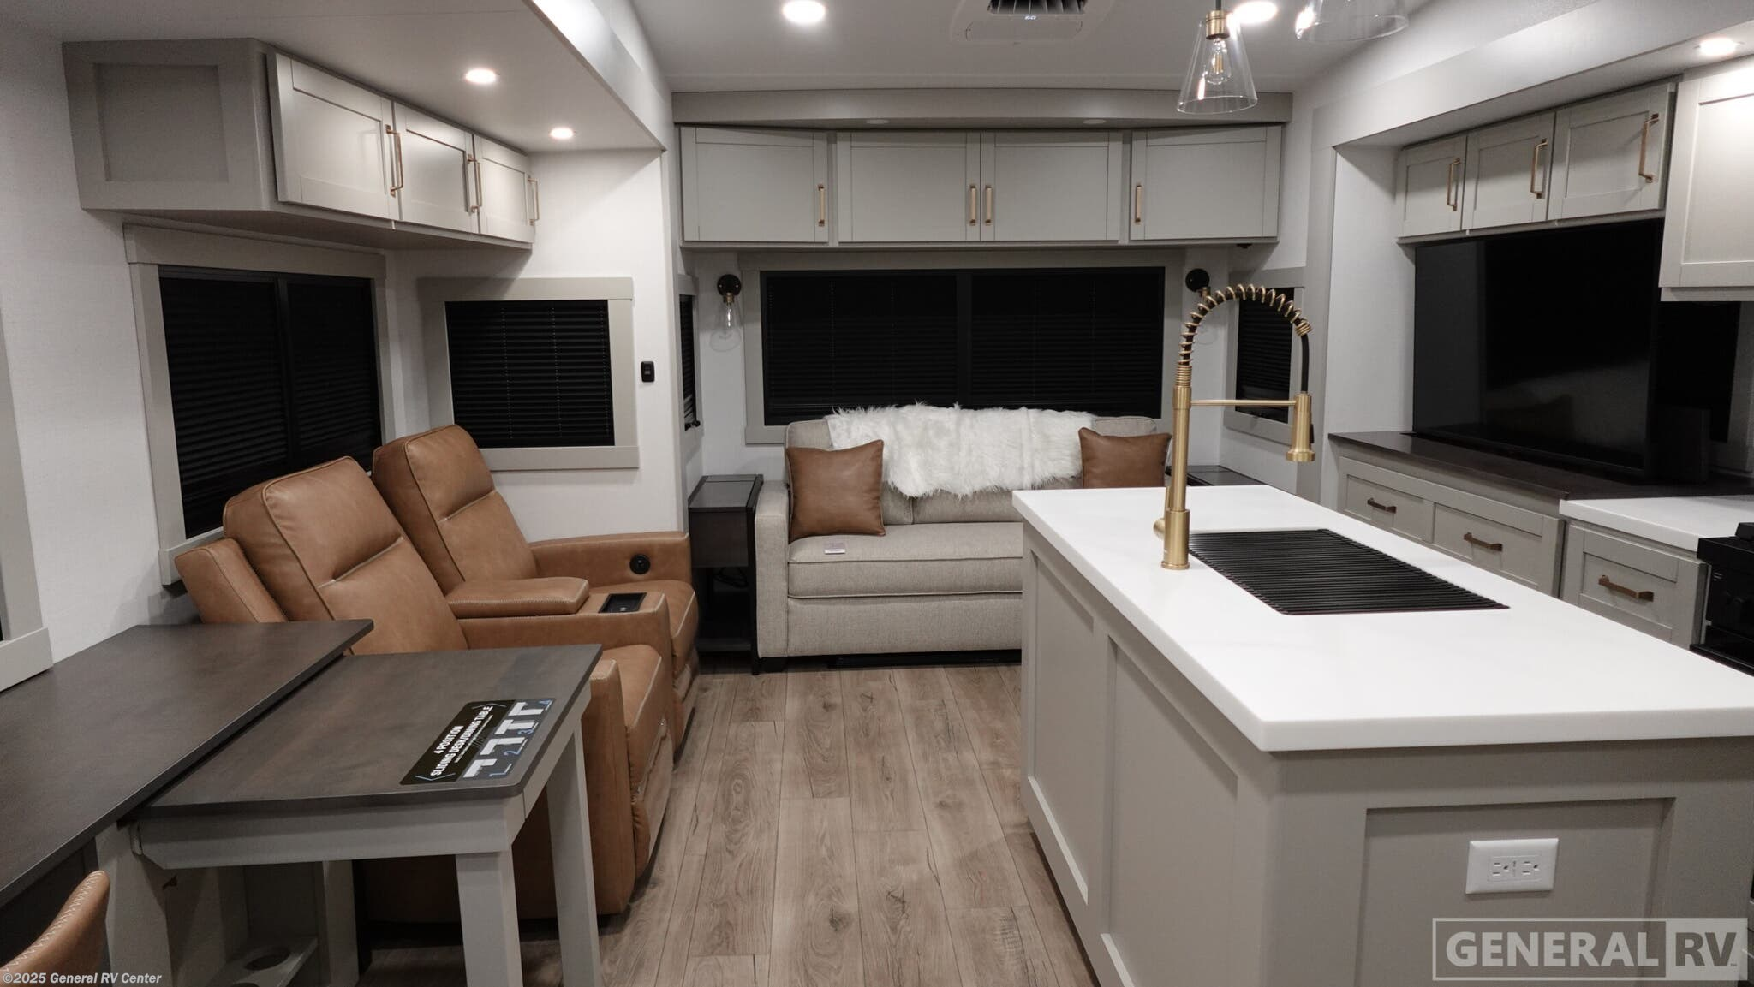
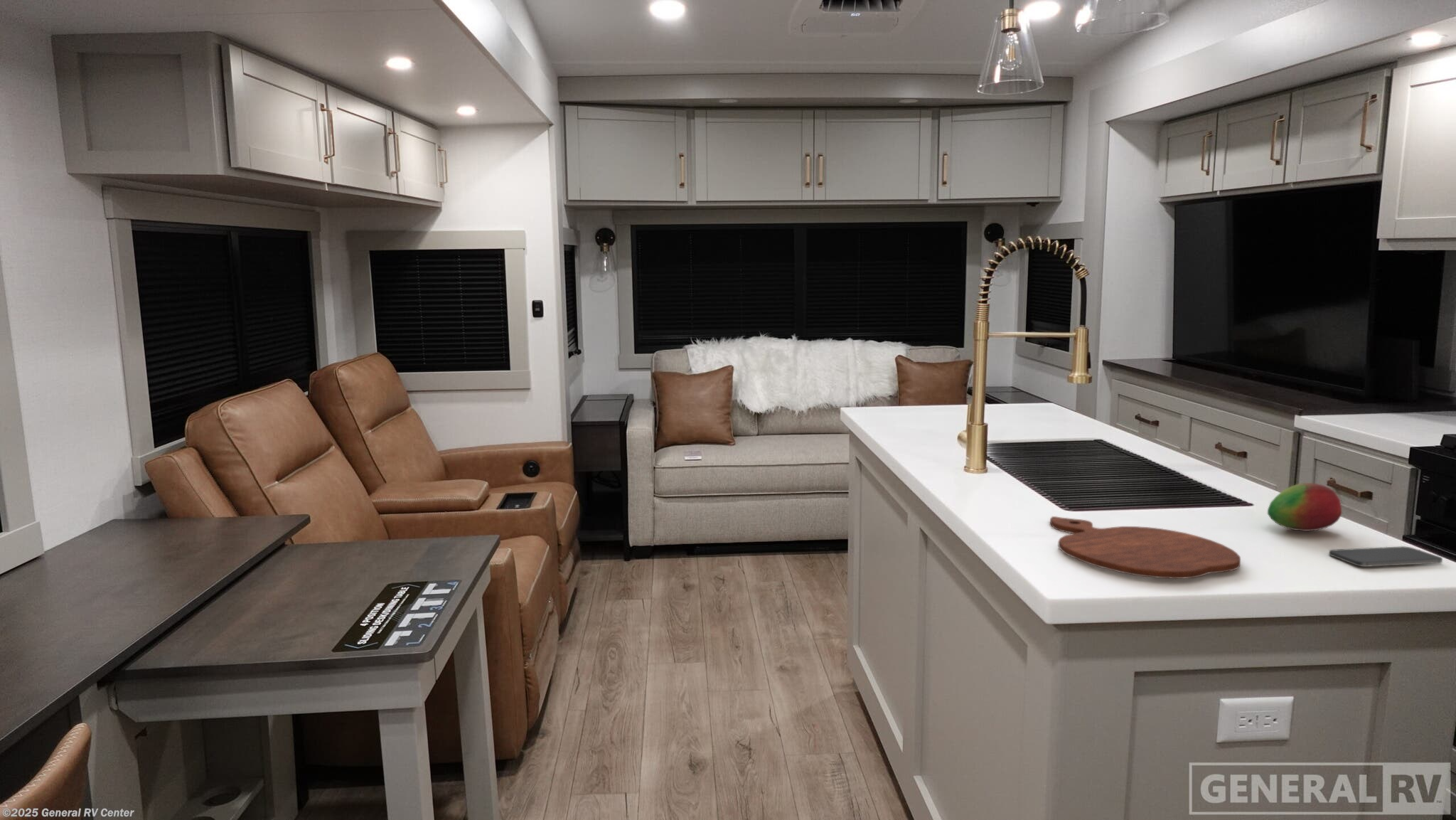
+ smartphone (1384, 556)
+ fruit (1305, 506)
+ cutting board (1123, 542)
